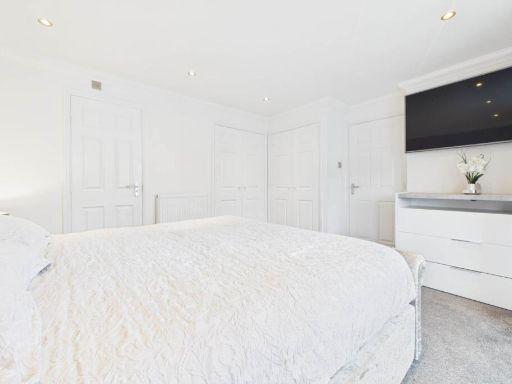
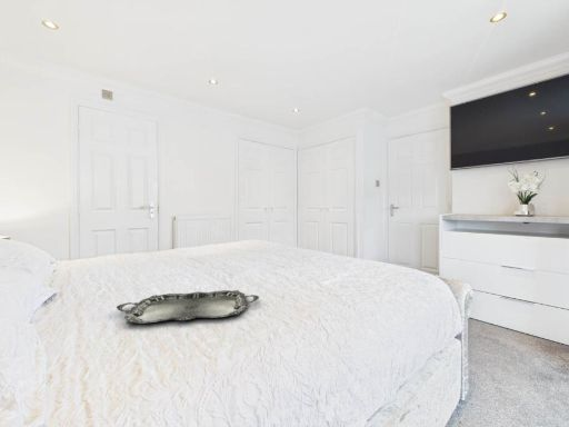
+ serving tray (191, 304)
